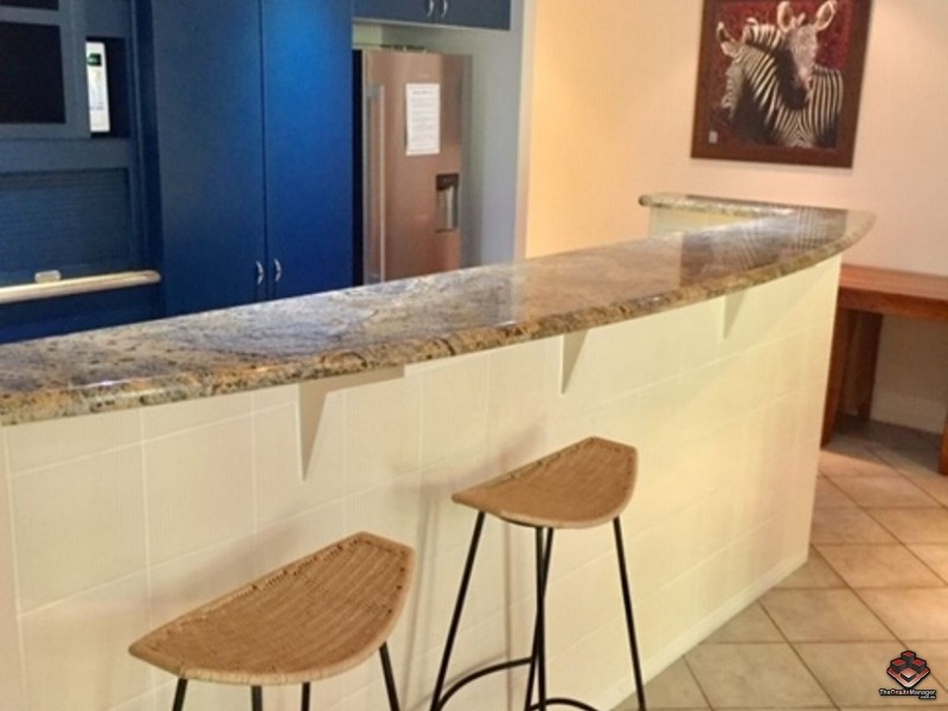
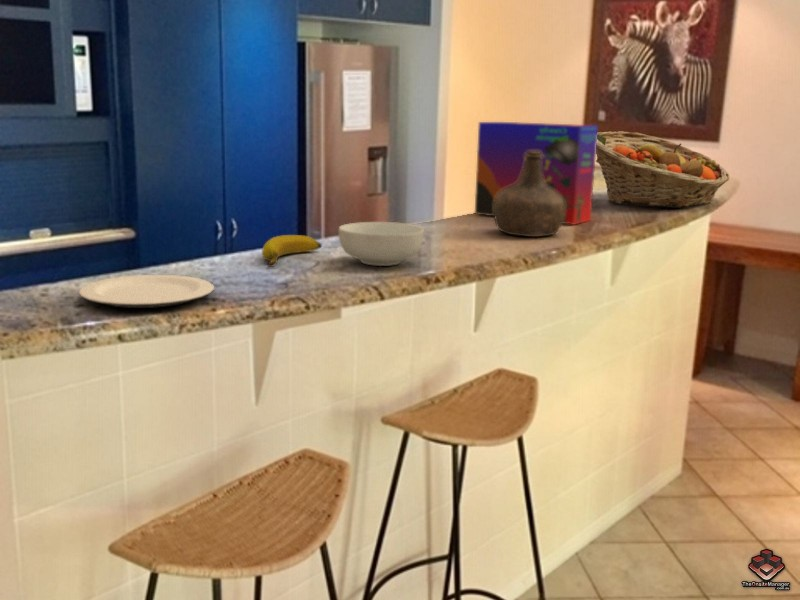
+ banana (285, 247)
+ fruit basket (656, 167)
+ cereal bowl (380, 244)
+ plate (148, 292)
+ cereal box (541, 167)
+ bottle (530, 192)
